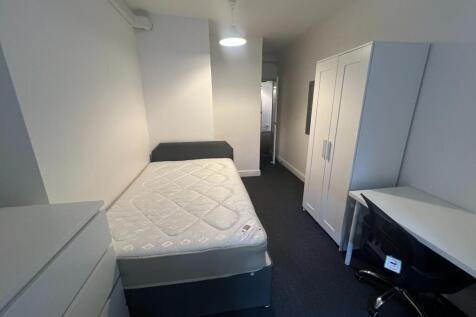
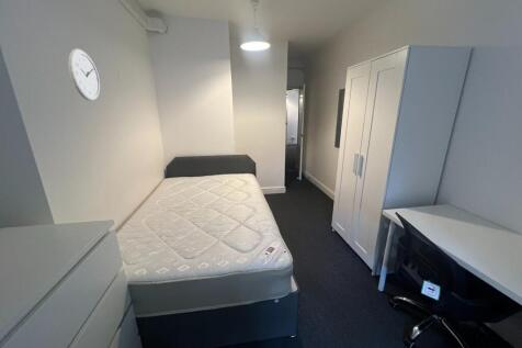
+ wall clock (87, 76)
